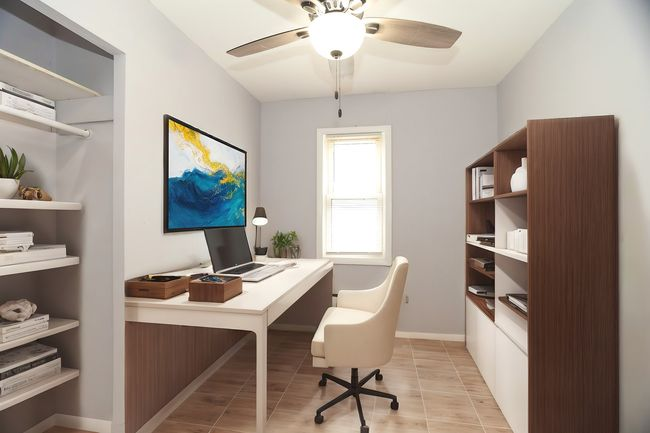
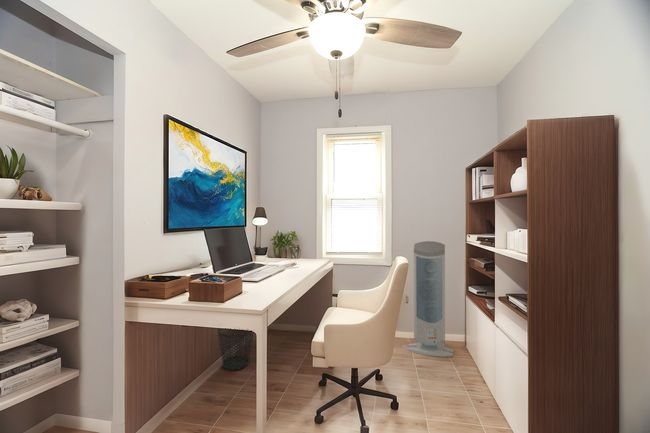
+ air purifier (429, 296)
+ wastebasket (236, 346)
